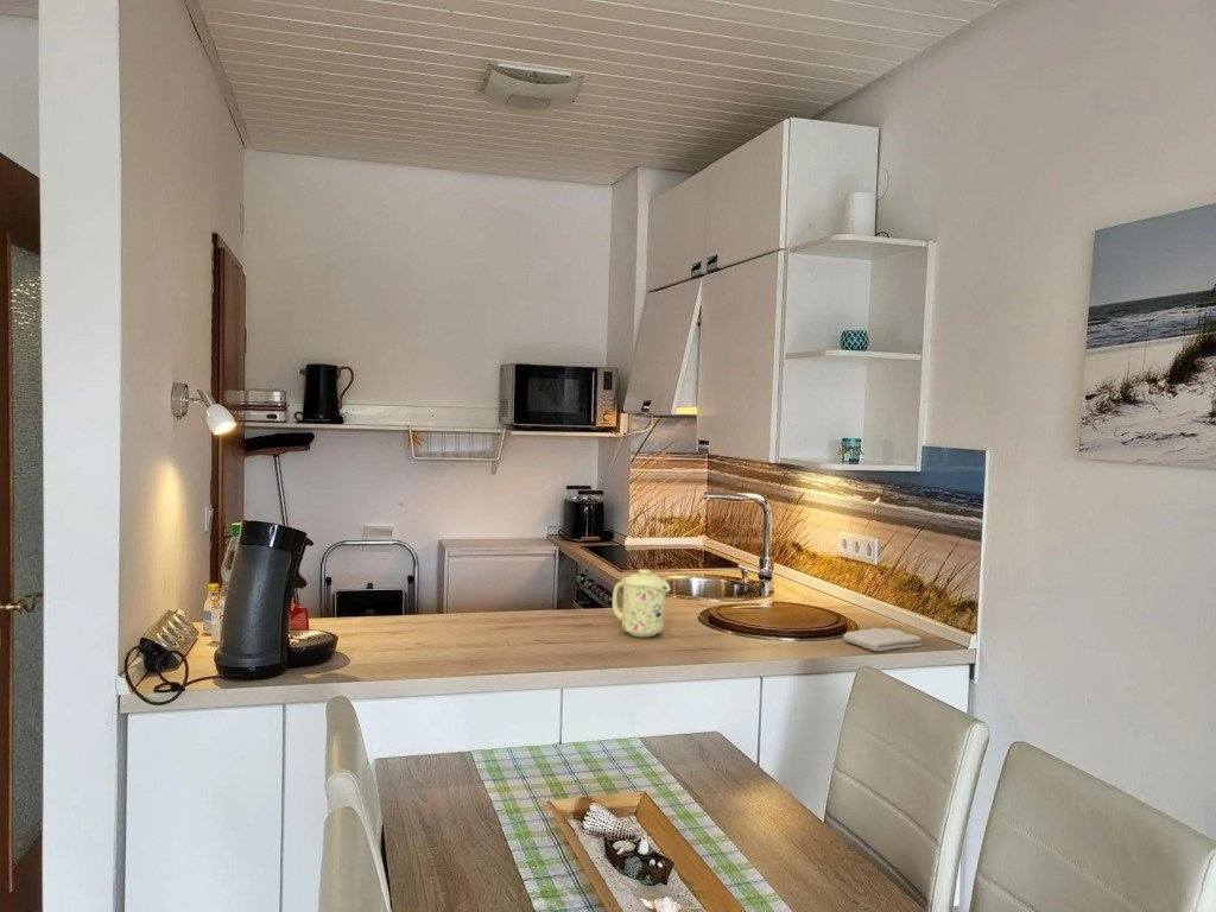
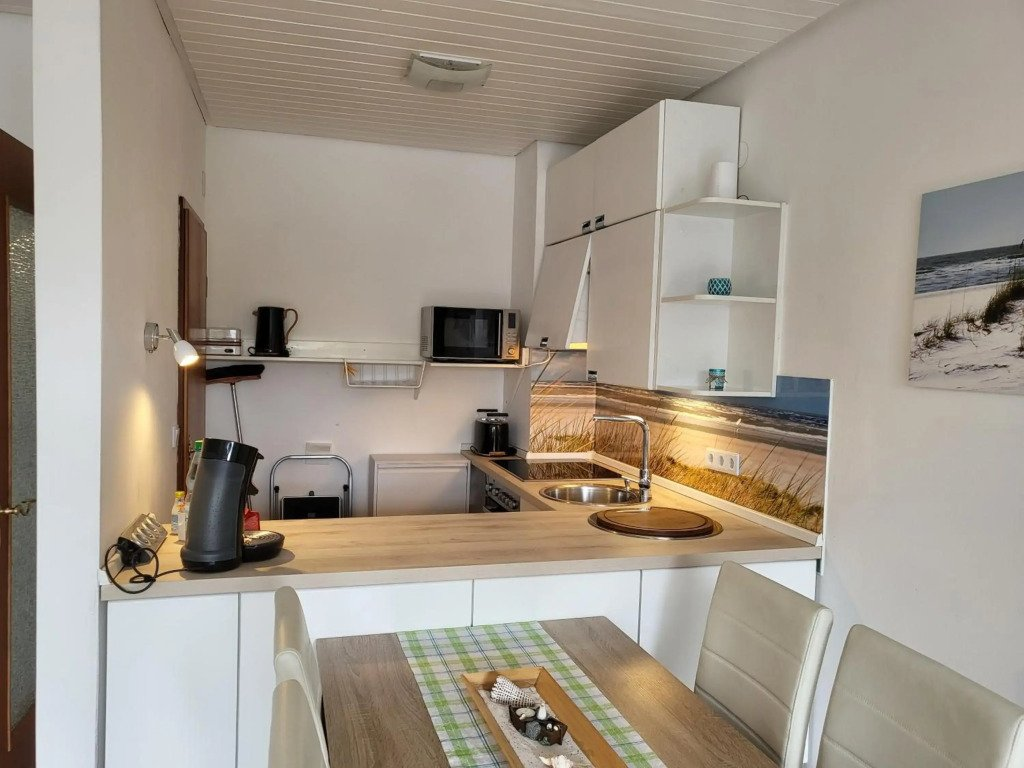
- washcloth (882, 638)
- mug (640, 601)
